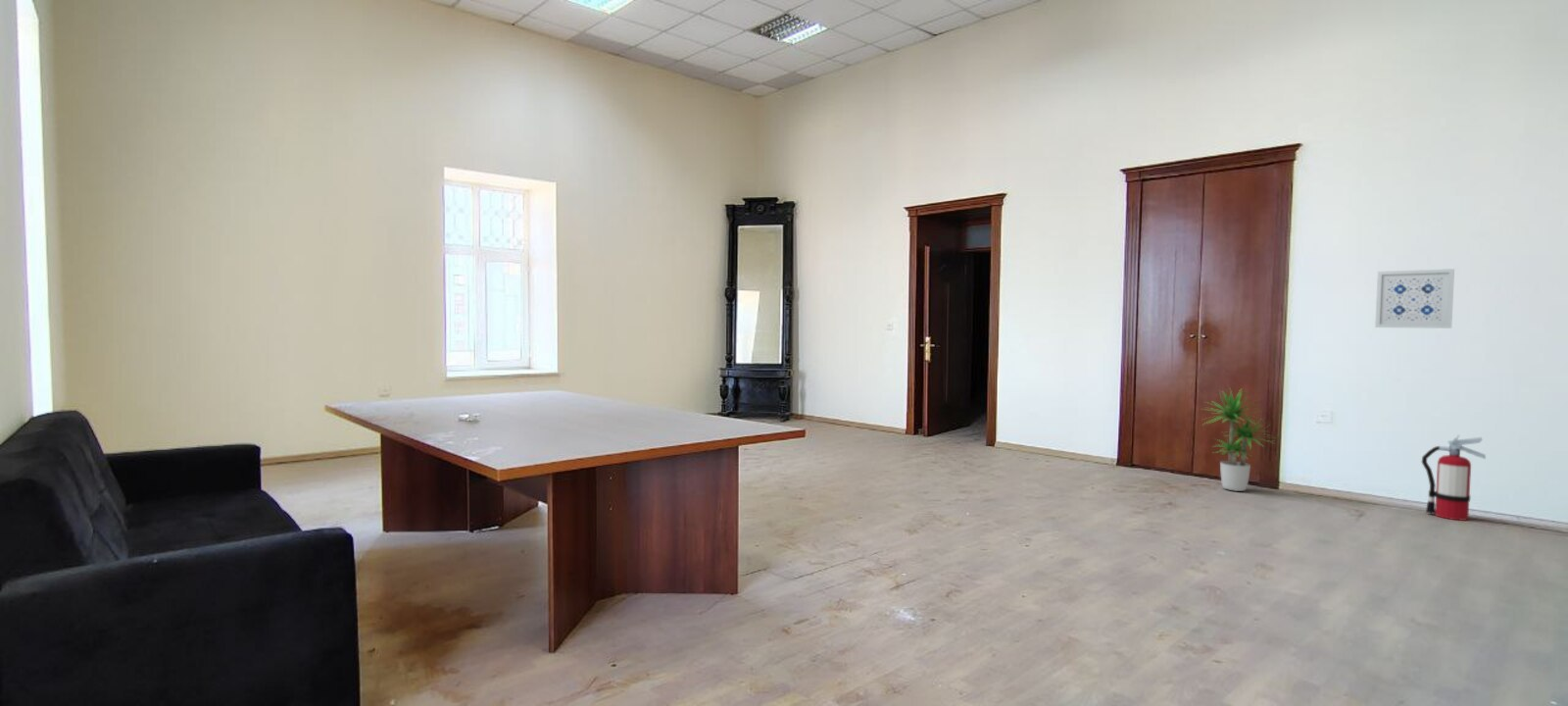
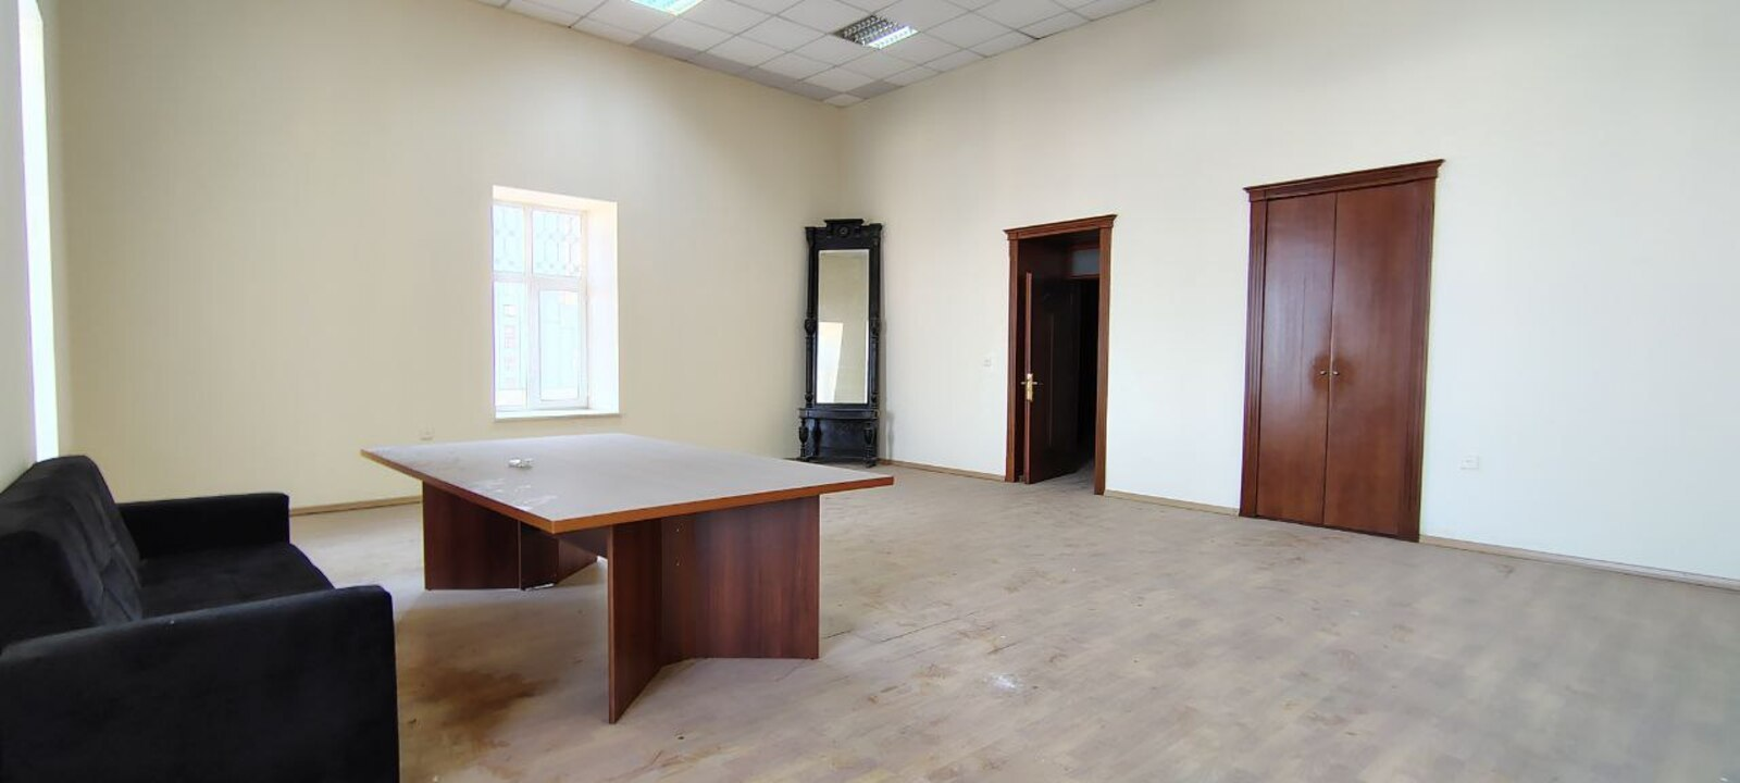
- potted plant (1238, 439)
- wall art (1413, 299)
- fire extinguisher (1451, 475)
